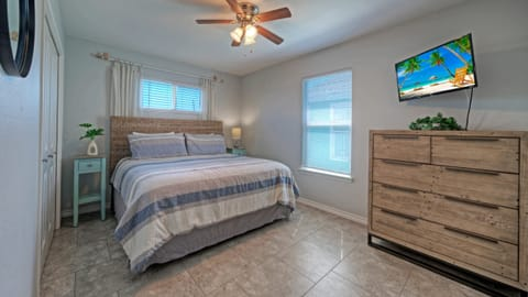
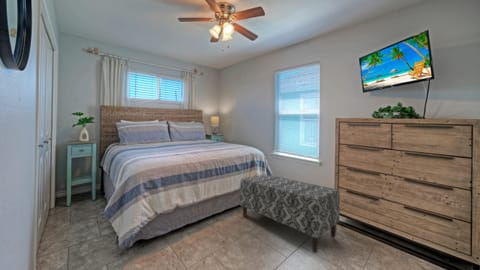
+ bench (284, 205)
